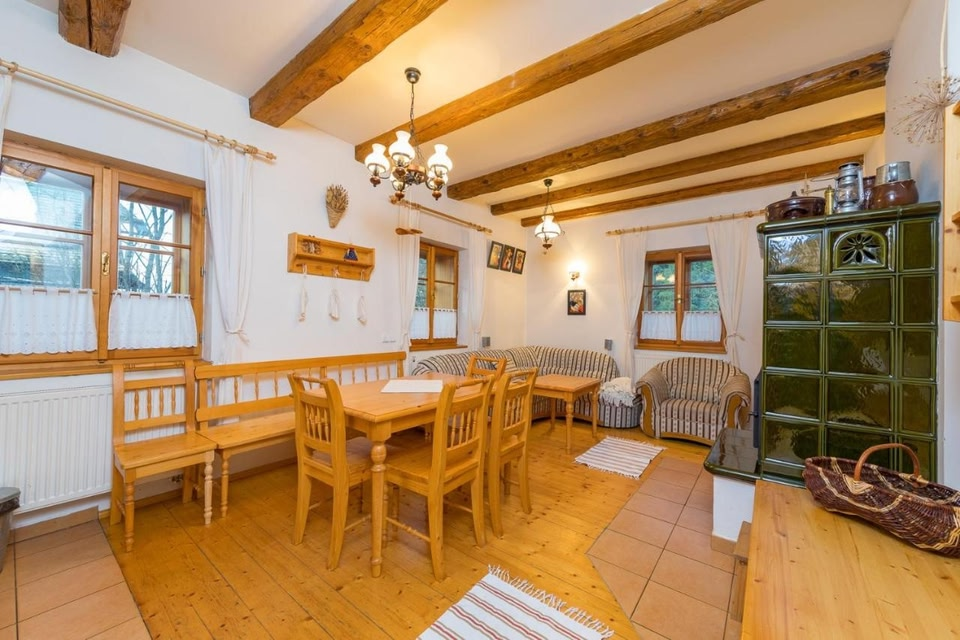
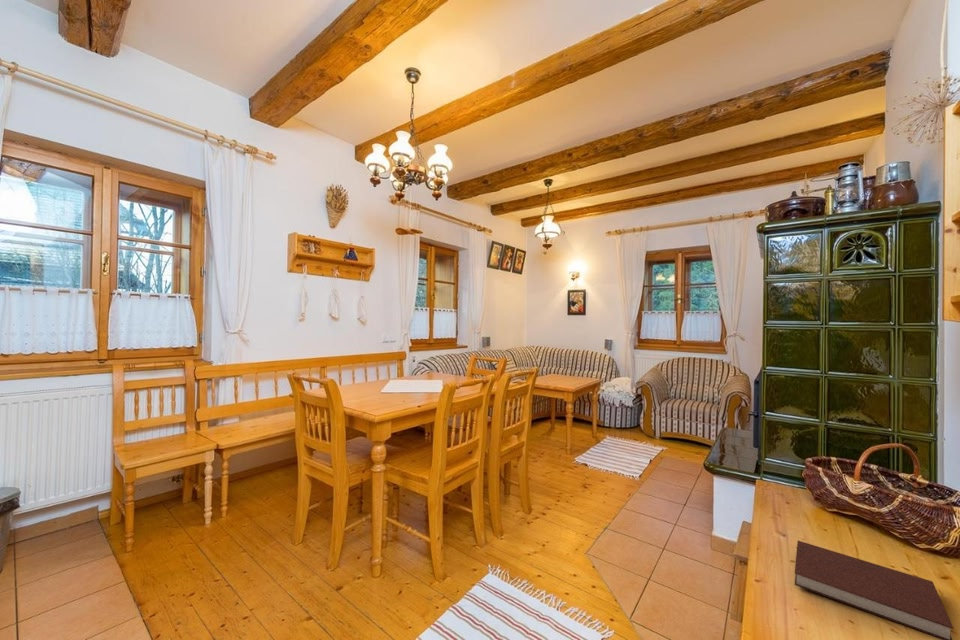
+ notebook (862, 583)
